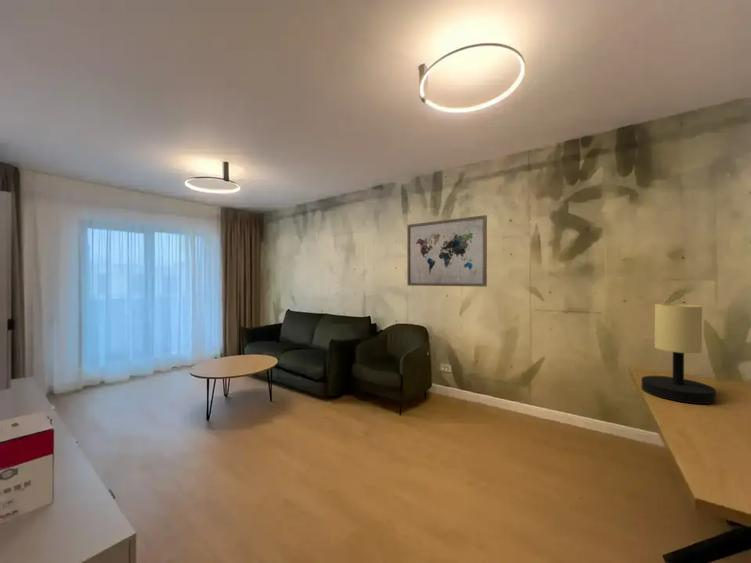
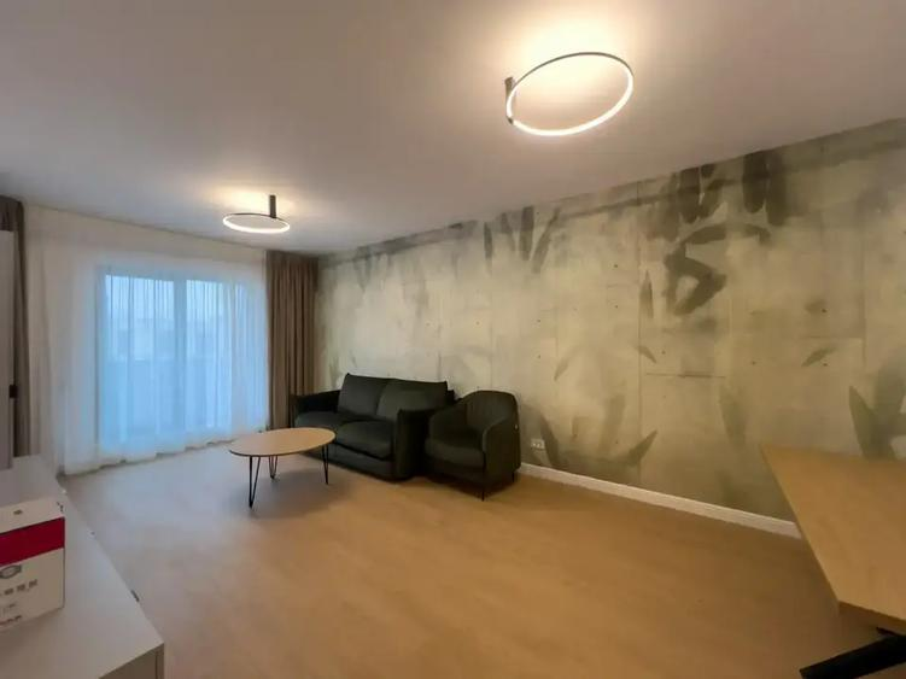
- table lamp (676, 349)
- wall art (443, 253)
